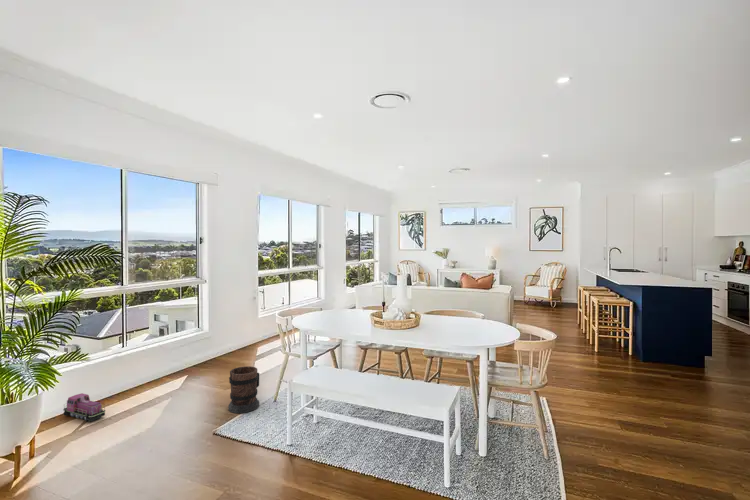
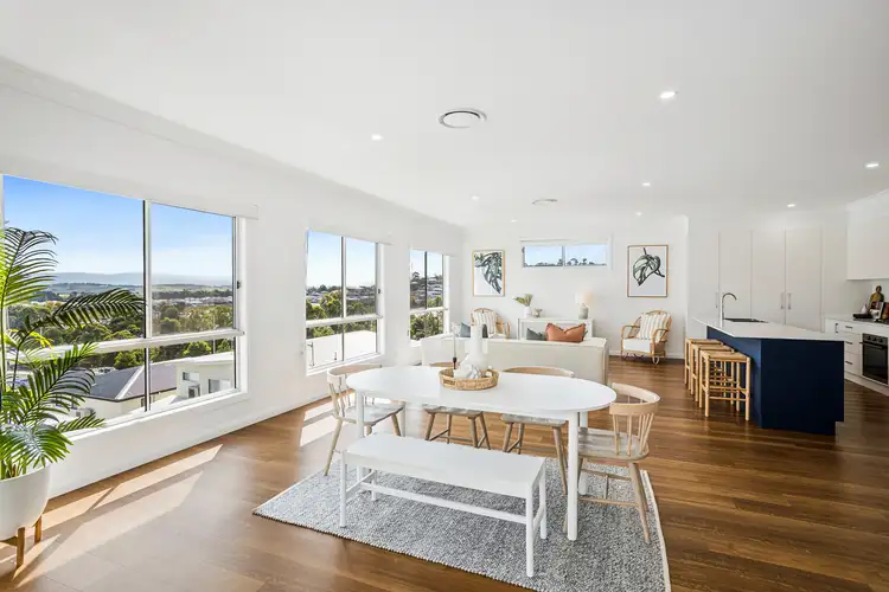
- toy train (84, 406)
- wooden barrel (246, 387)
